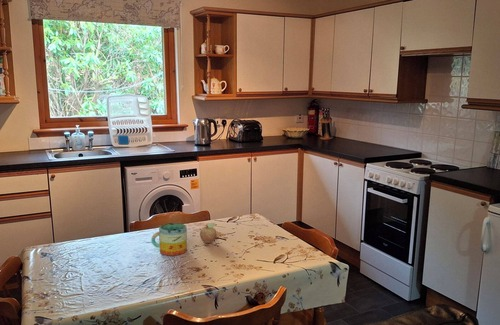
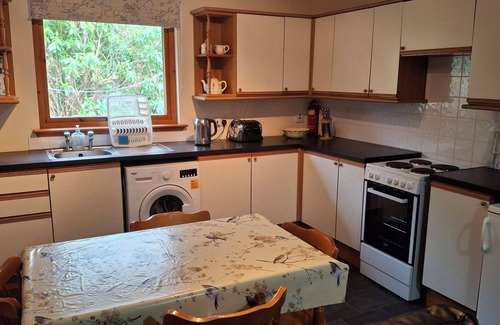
- fruit (208, 233)
- mug (169, 238)
